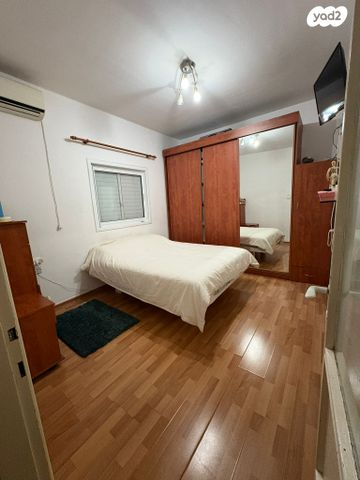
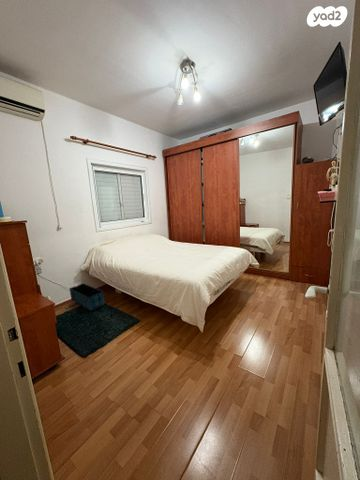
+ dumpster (87, 296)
